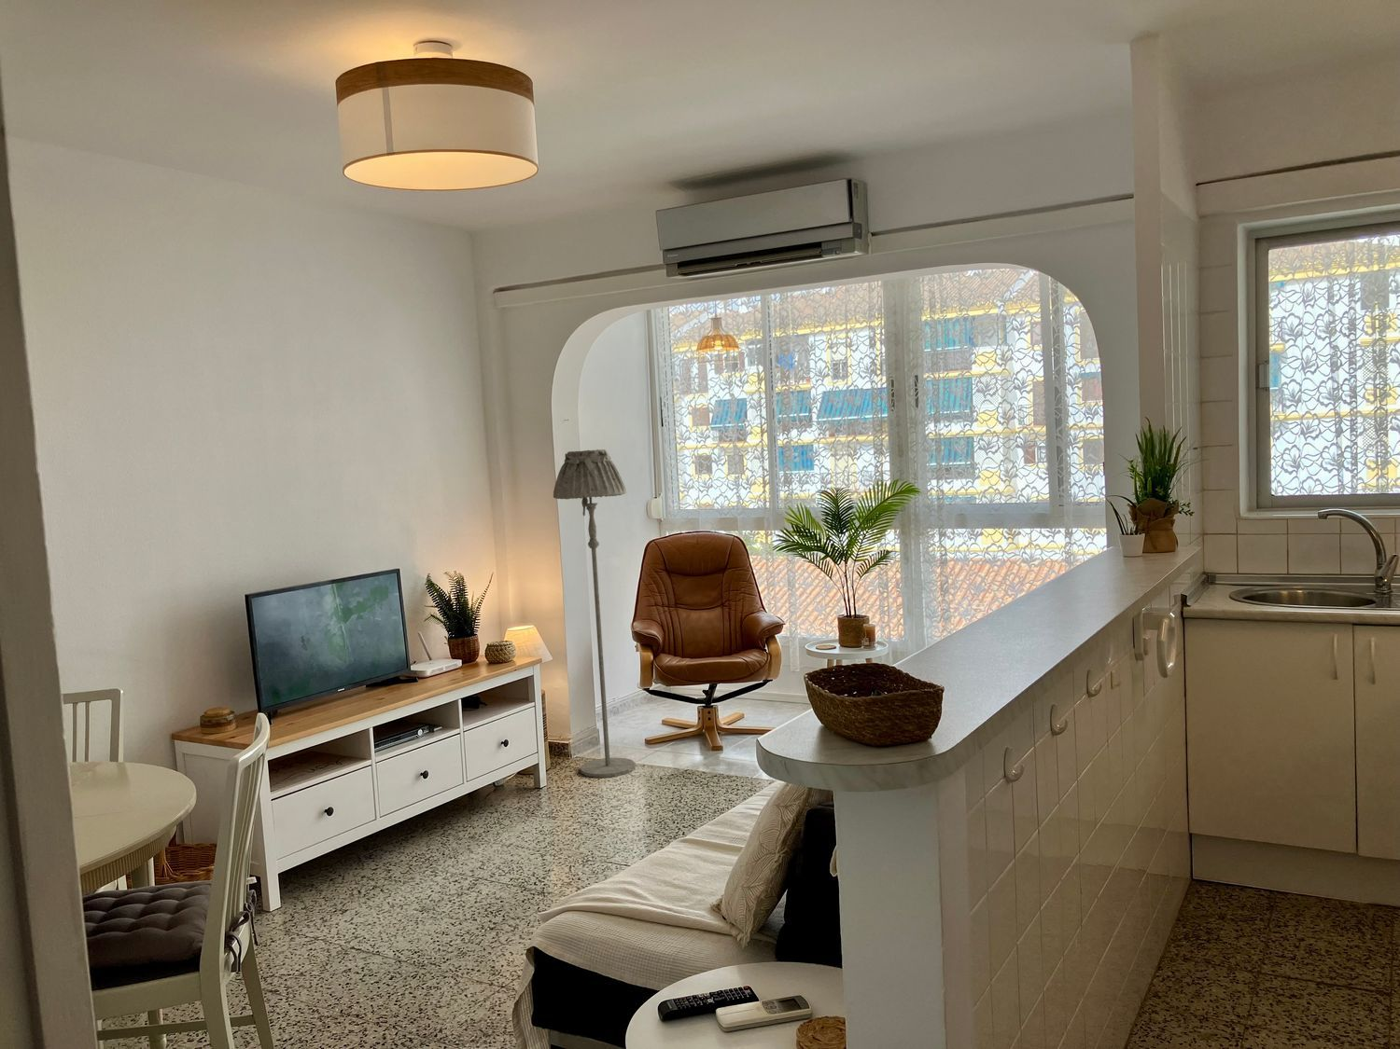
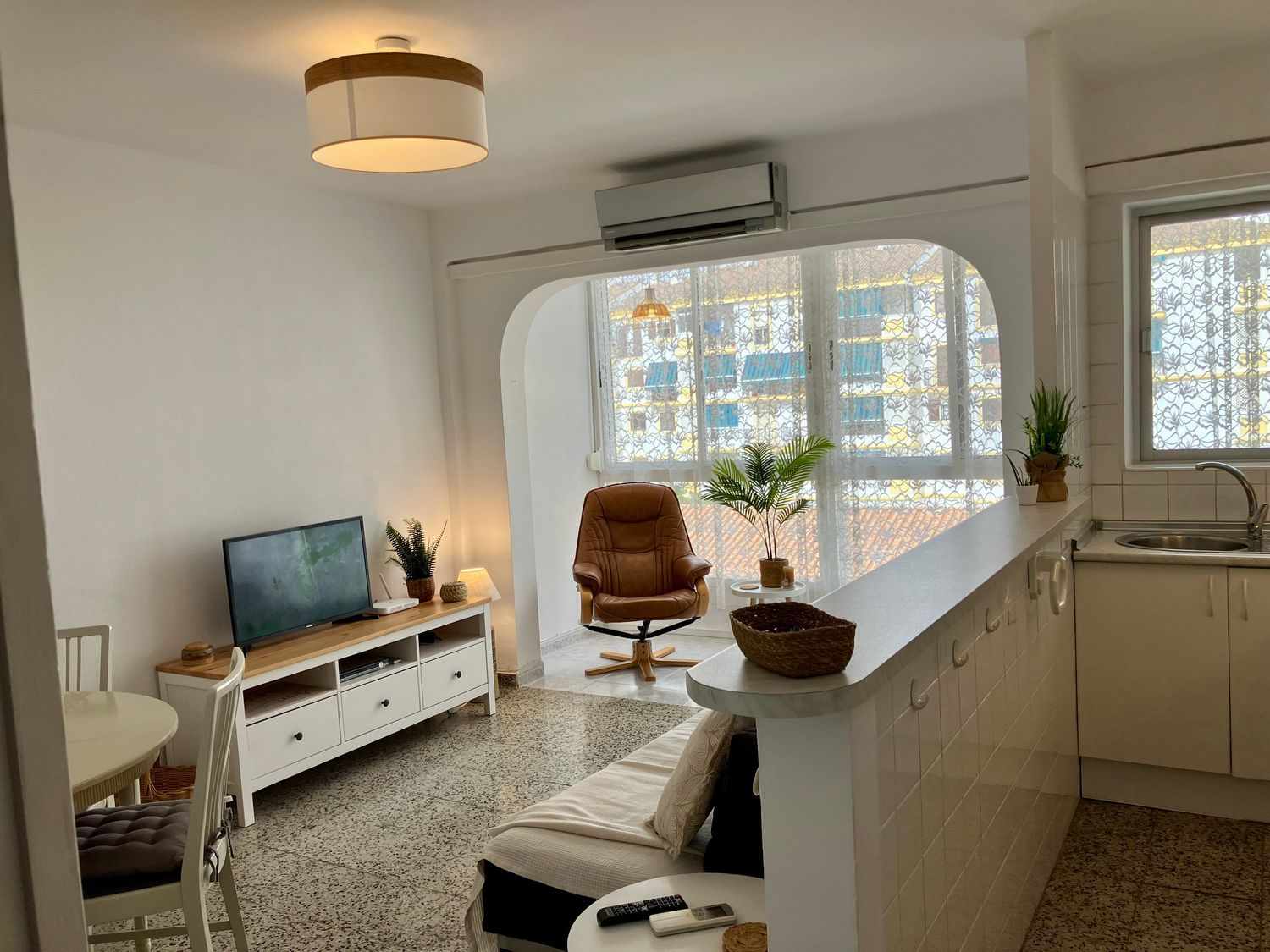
- floor lamp (597, 610)
